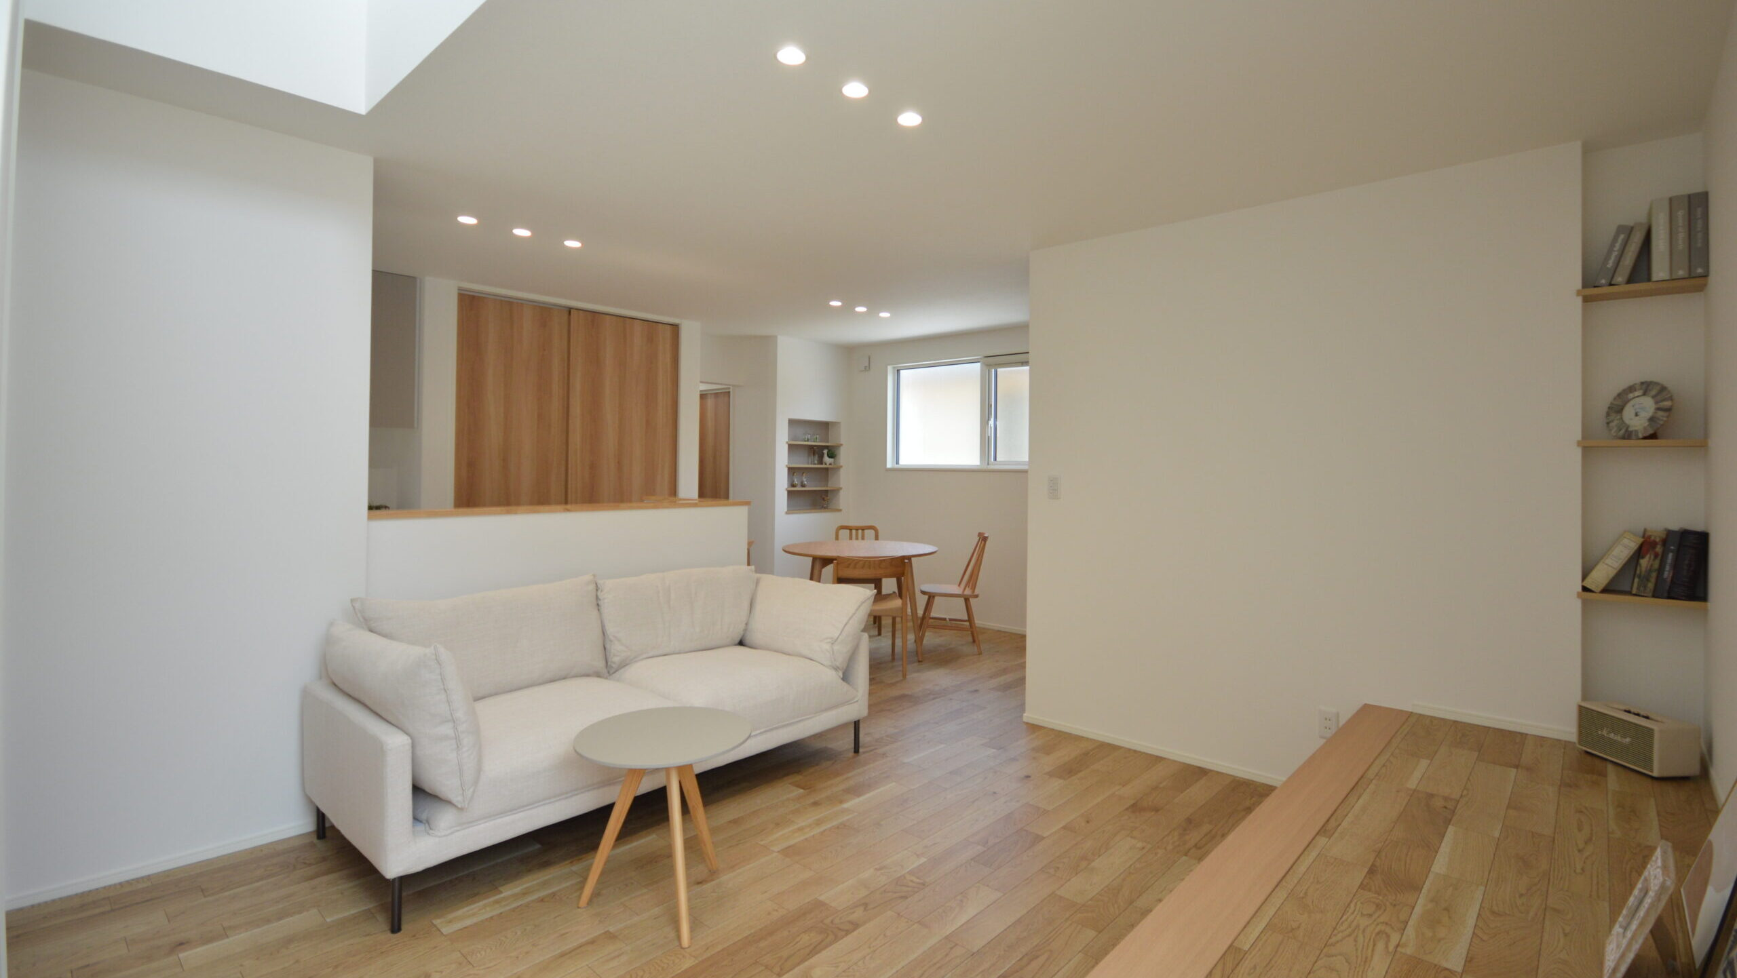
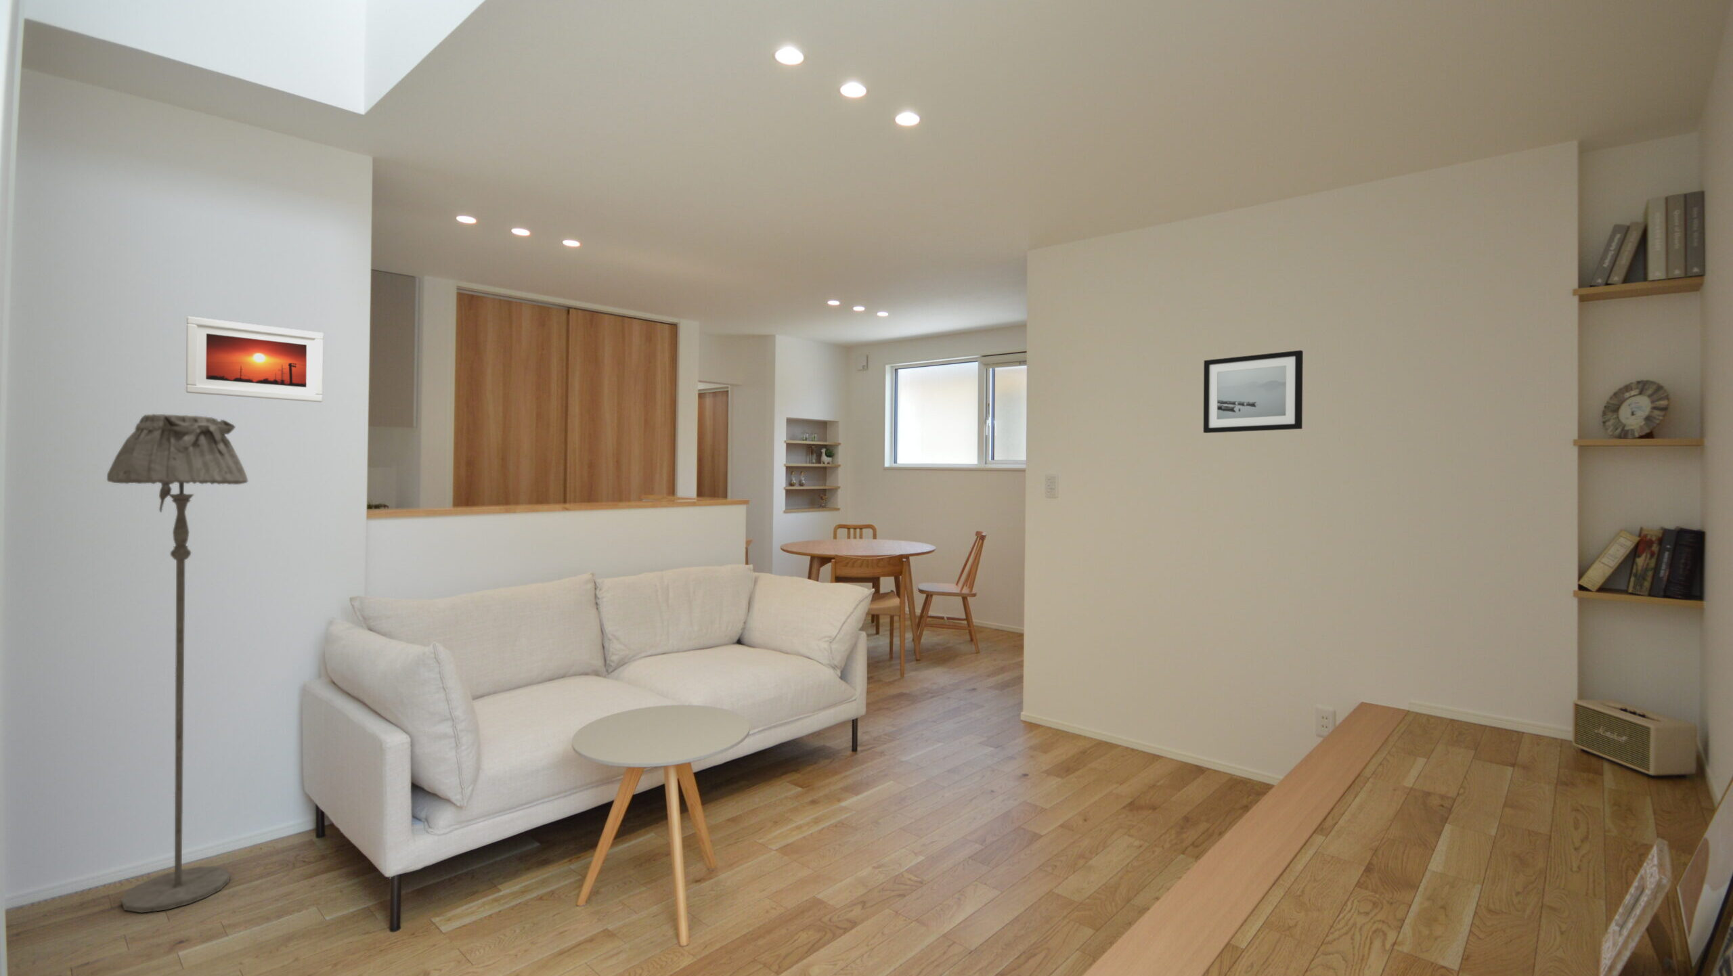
+ wall art (1251, 393)
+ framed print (257, 362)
+ floor lamp (179, 653)
